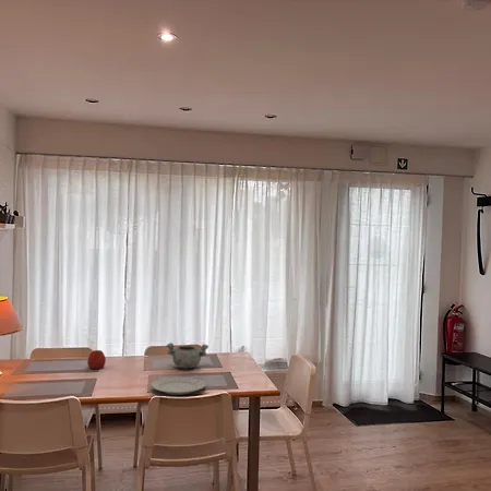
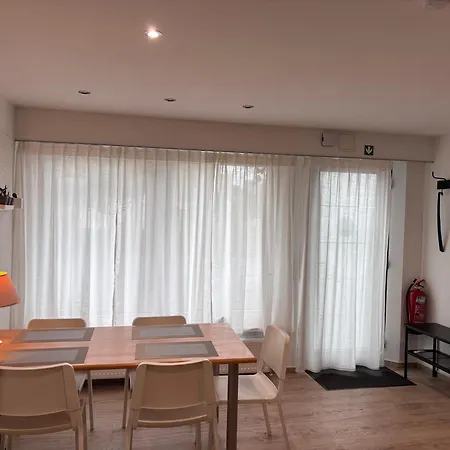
- chinaware (178, 386)
- apple (96, 358)
- decorative bowl (187, 355)
